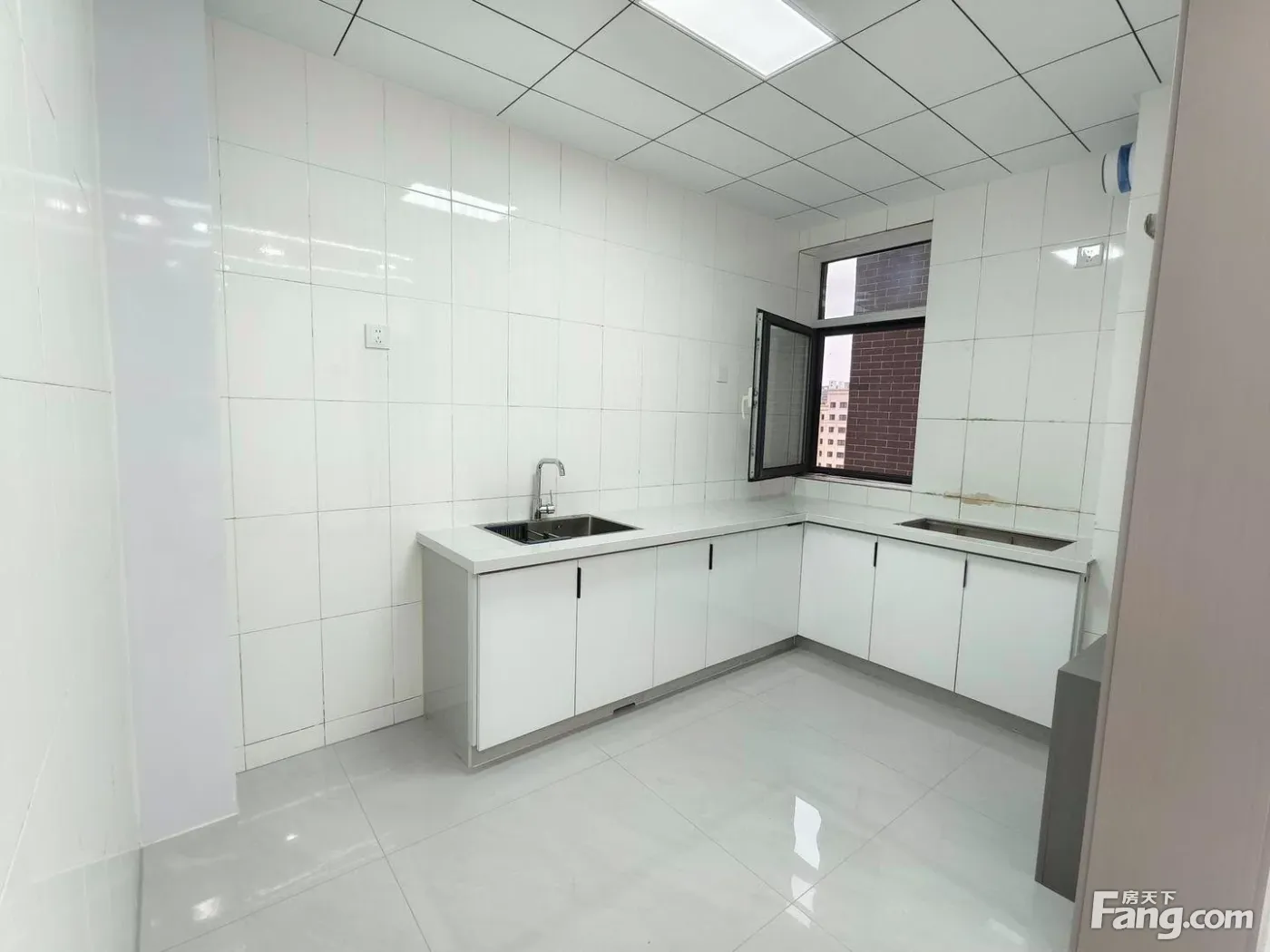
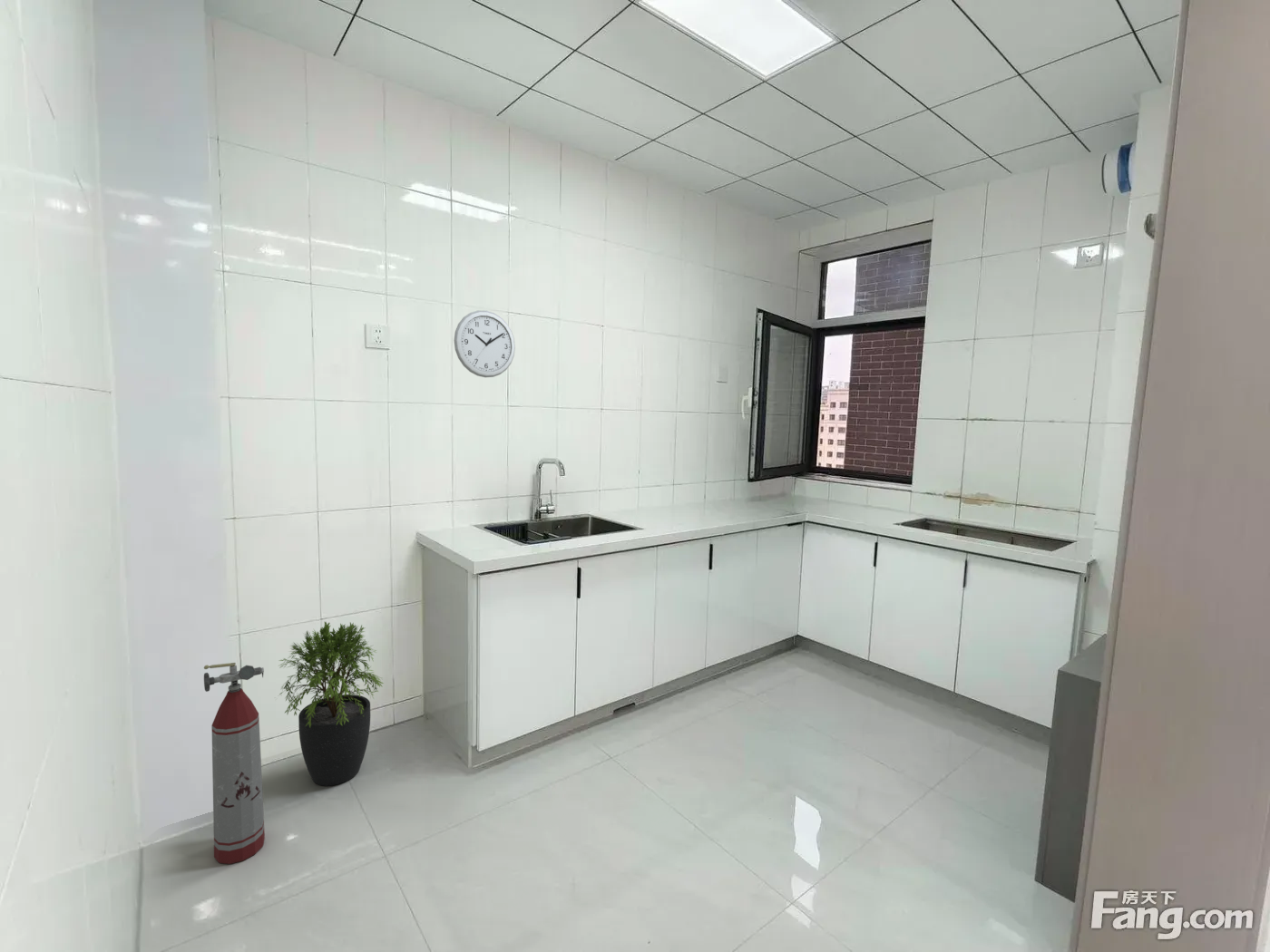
+ wall clock (486, 344)
+ potted plant (328, 697)
+ fire extinguisher (238, 757)
